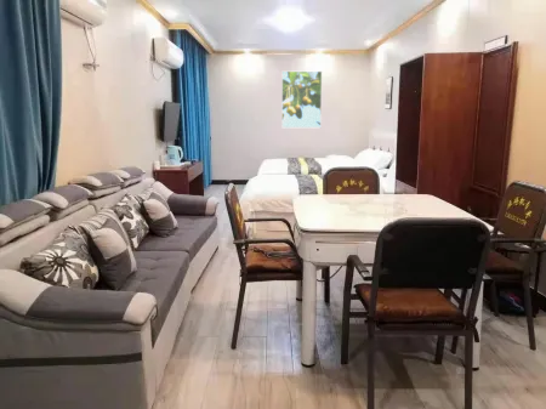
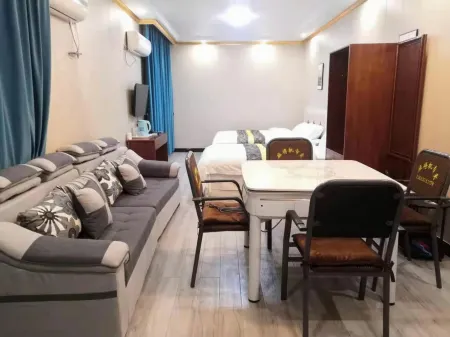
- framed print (301, 100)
